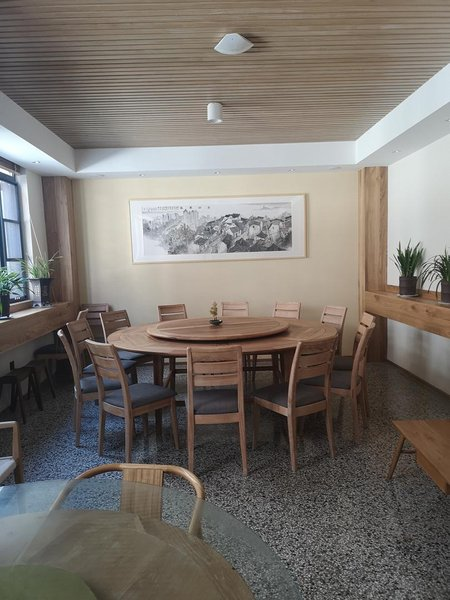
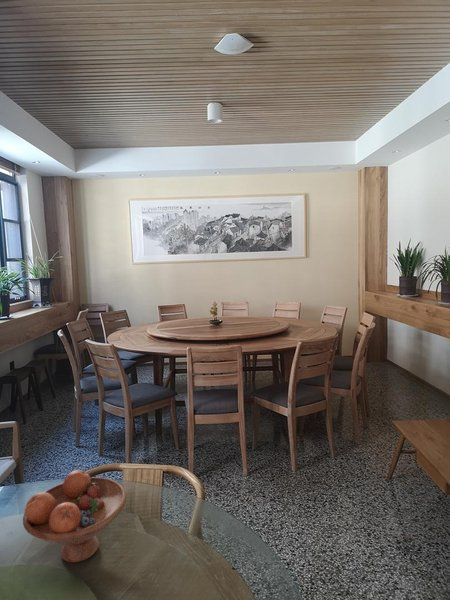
+ fruit bowl (77, 517)
